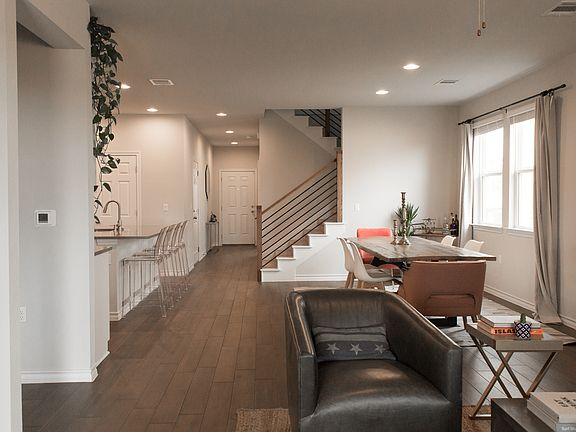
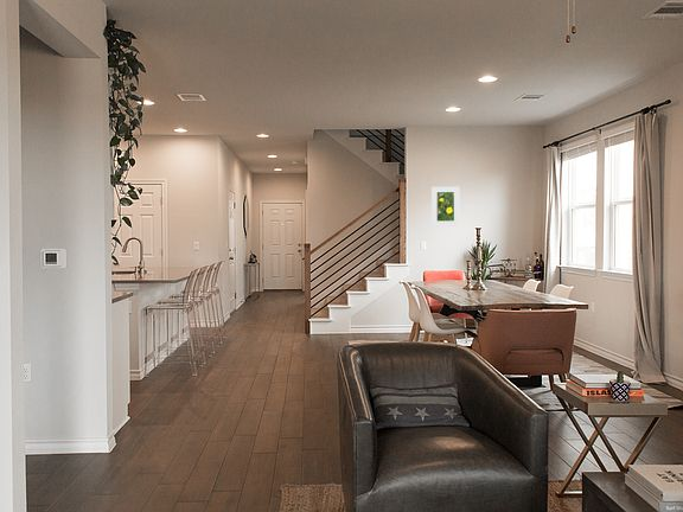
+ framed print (445, 206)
